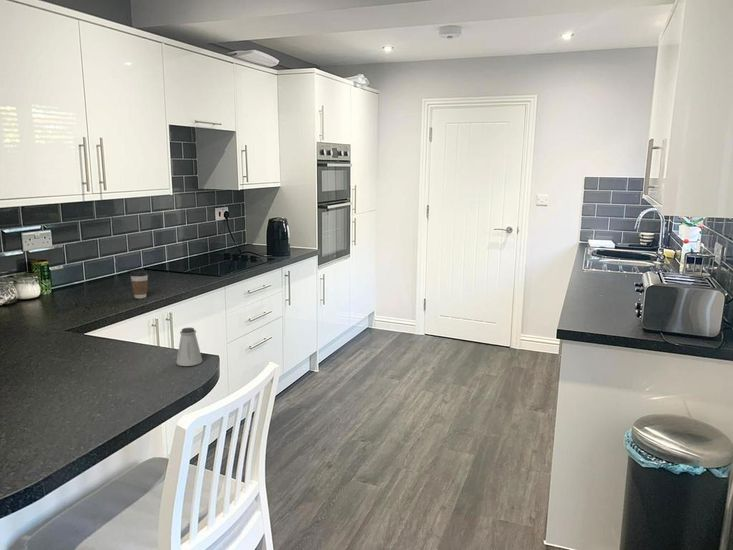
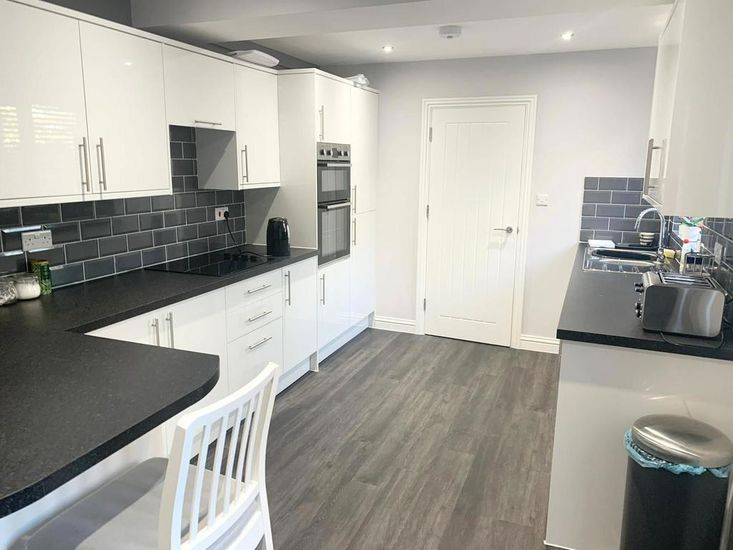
- coffee cup (139, 284)
- saltshaker (188, 345)
